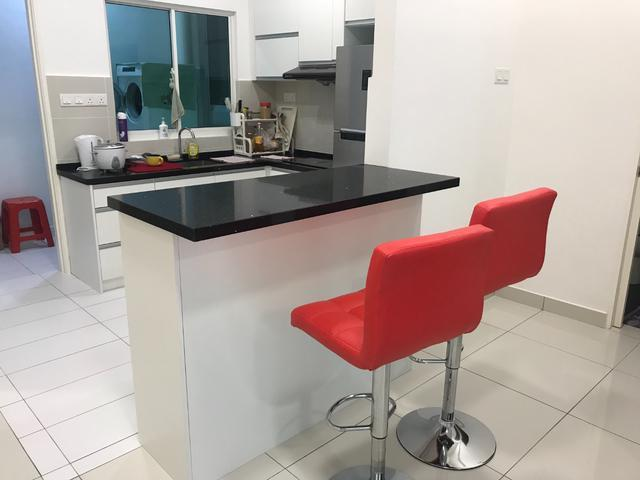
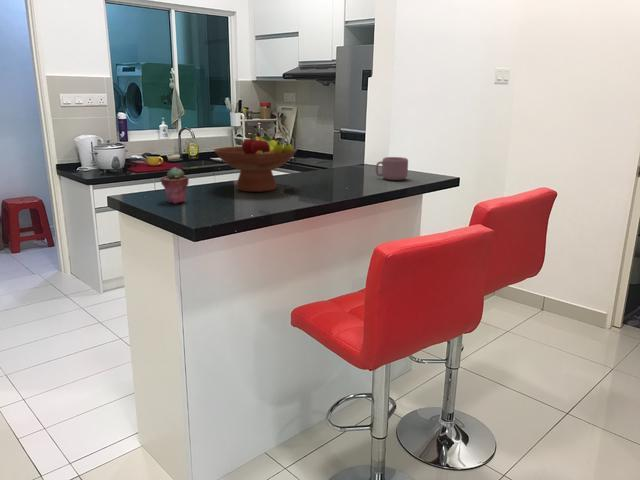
+ potted succulent (175, 184)
+ fruit bowl (255, 161)
+ mug (394, 168)
